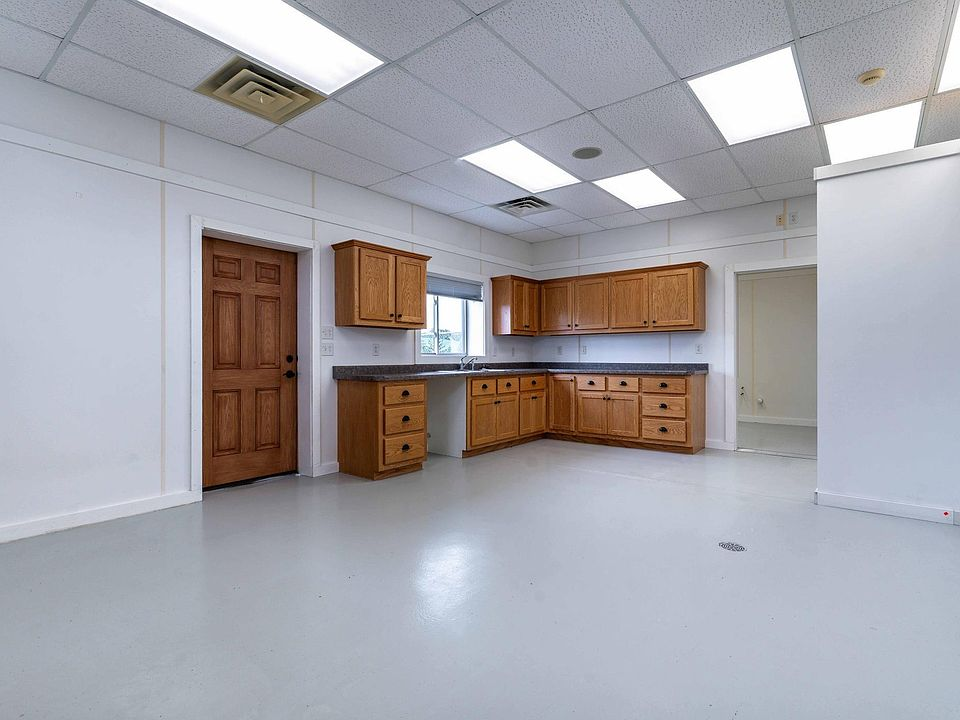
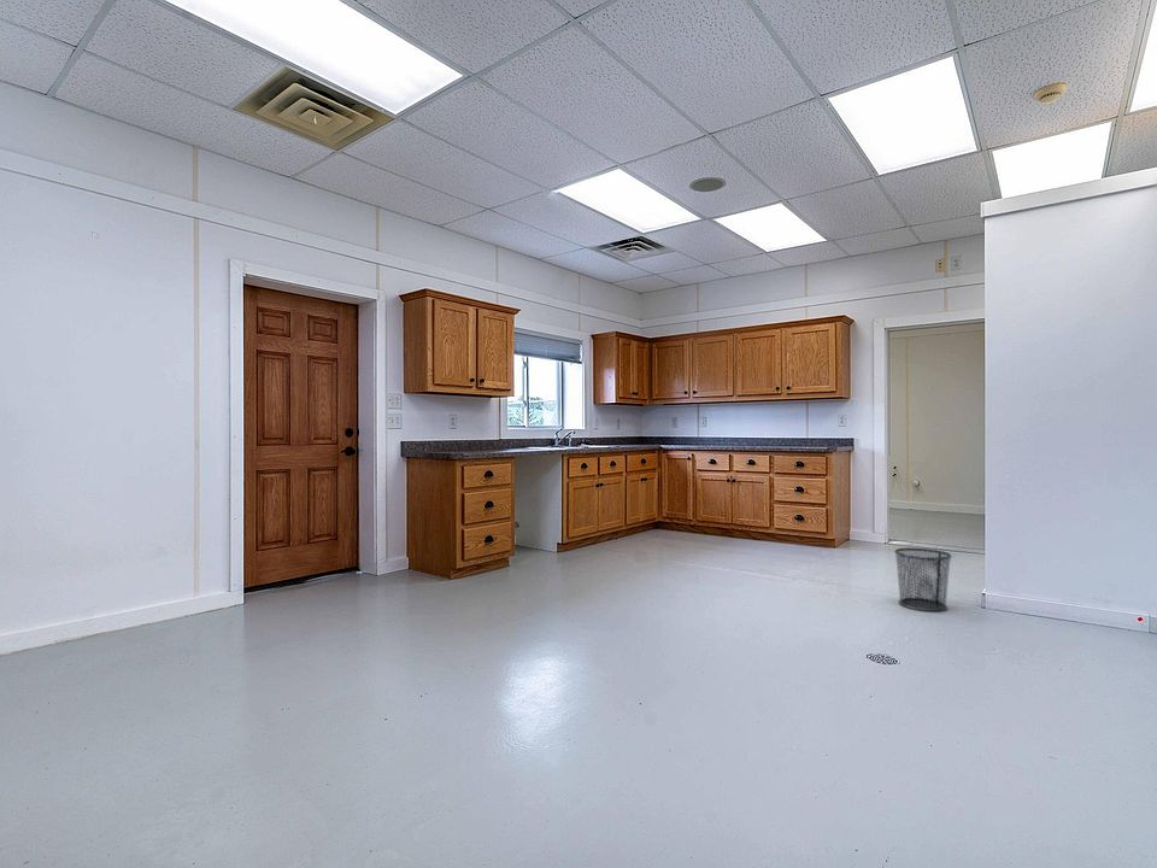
+ trash can (922, 579)
